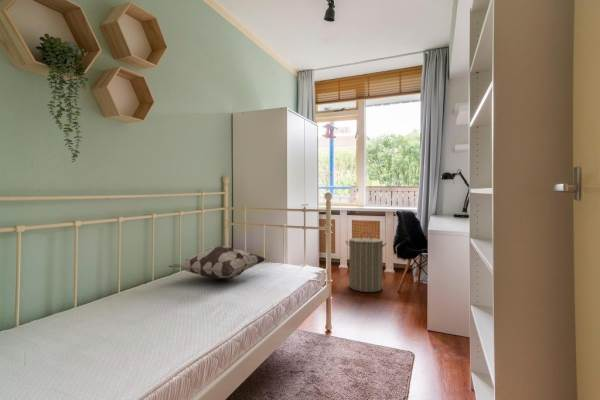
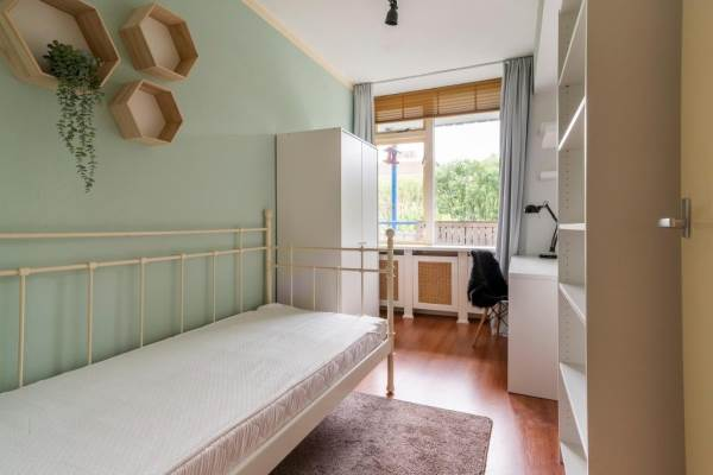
- decorative pillow (219, 262)
- laundry hamper (365, 259)
